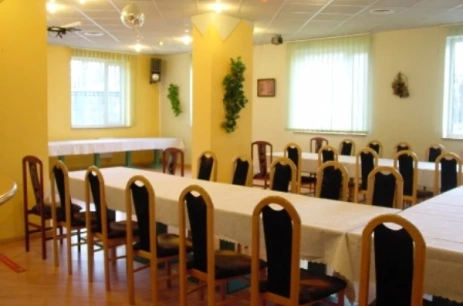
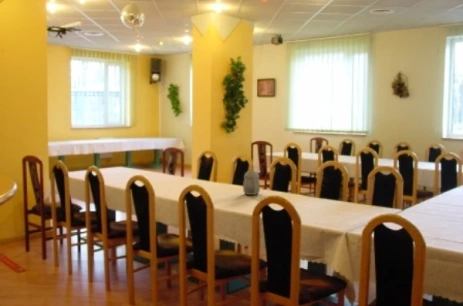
+ teapot (251, 181)
